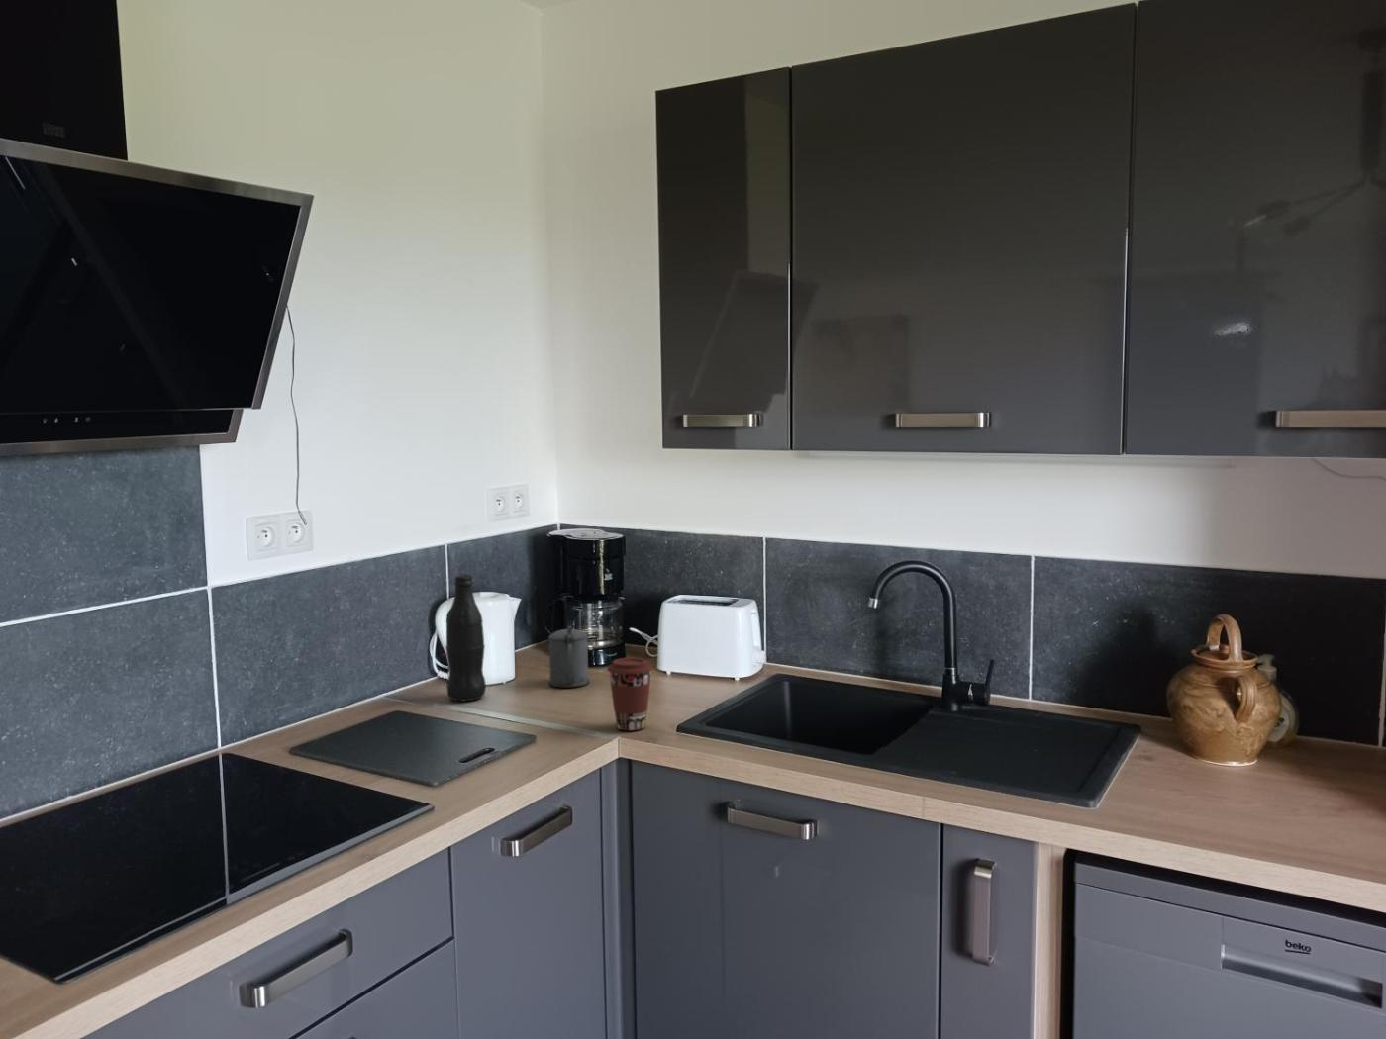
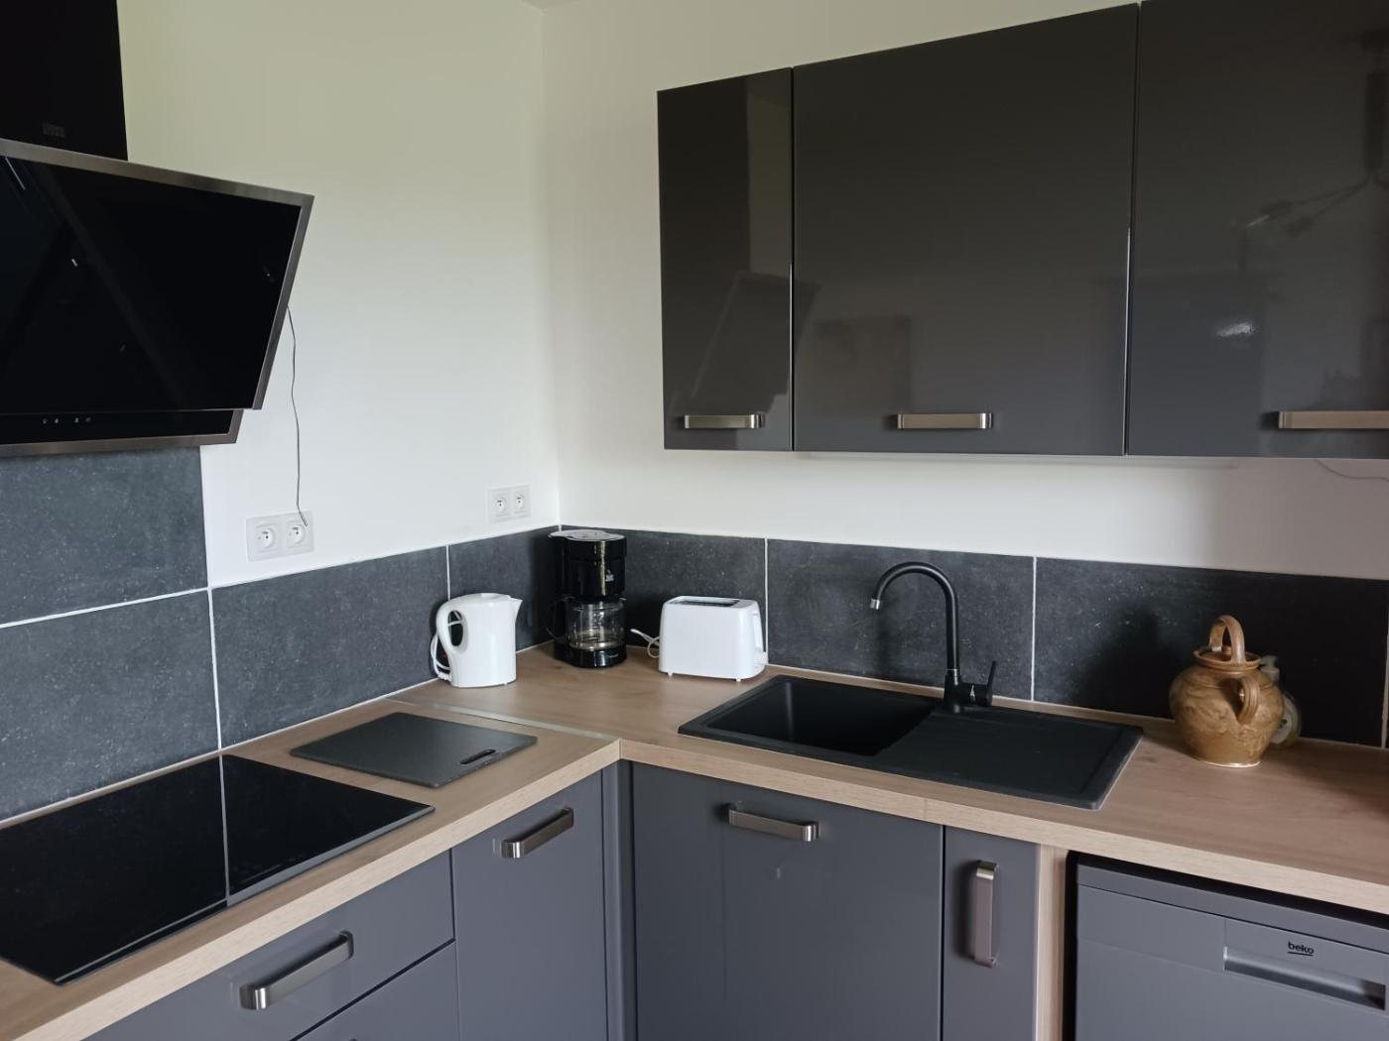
- coffee cup (630, 694)
- bottle (464, 635)
- beer stein (569, 653)
